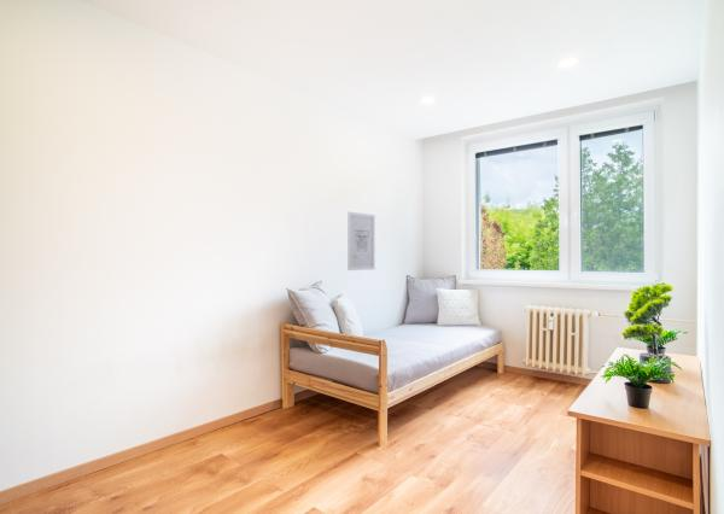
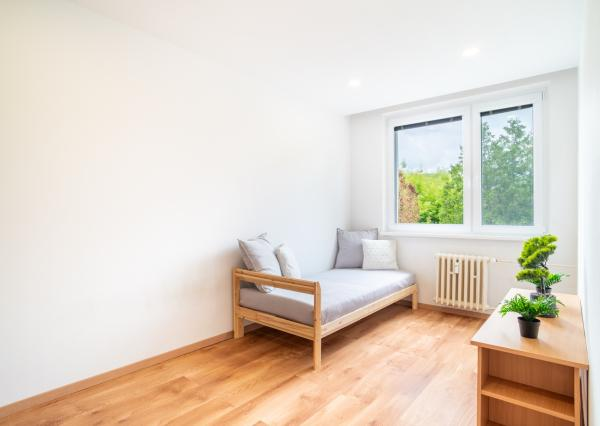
- wall art (361, 241)
